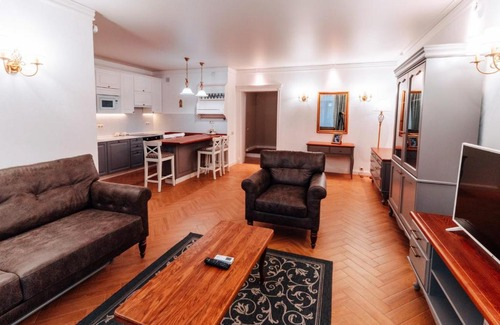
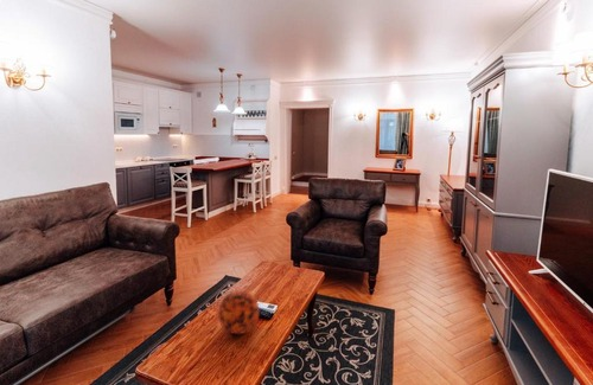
+ decorative ball (238, 312)
